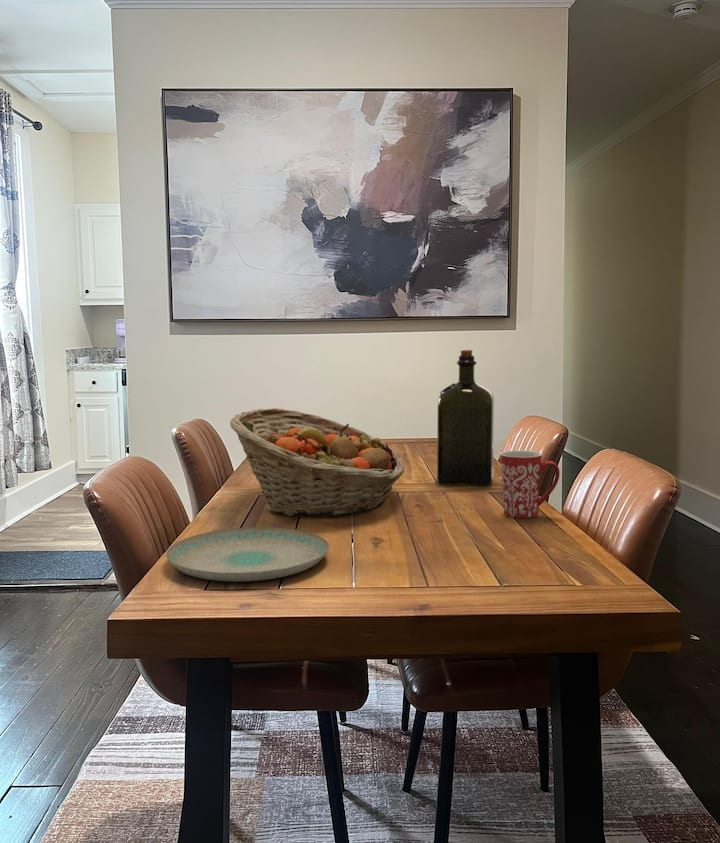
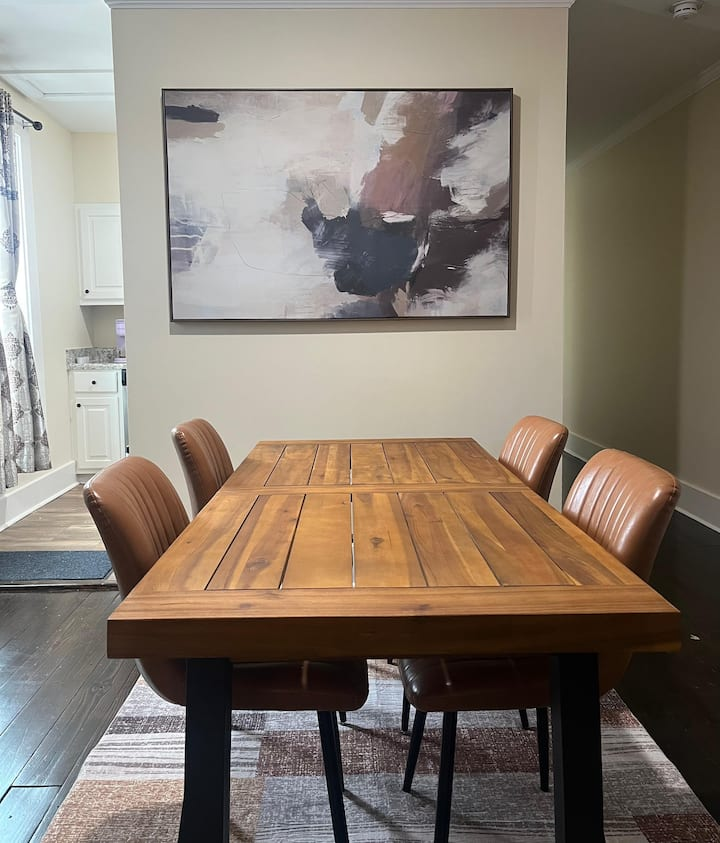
- plate (249, 553)
- liquor (466, 416)
- fruit basket (319, 456)
- mug (529, 484)
